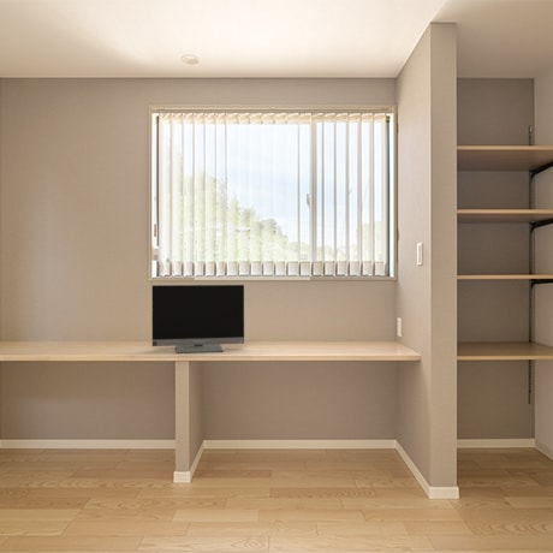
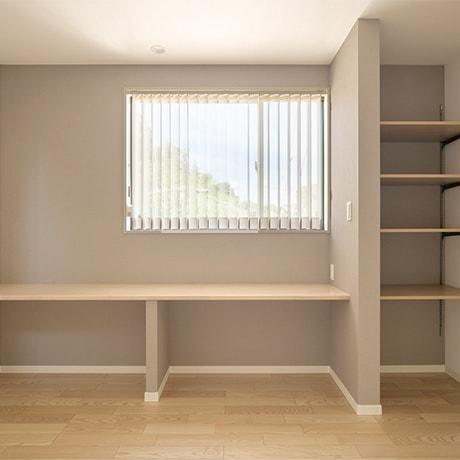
- monitor (198, 316)
